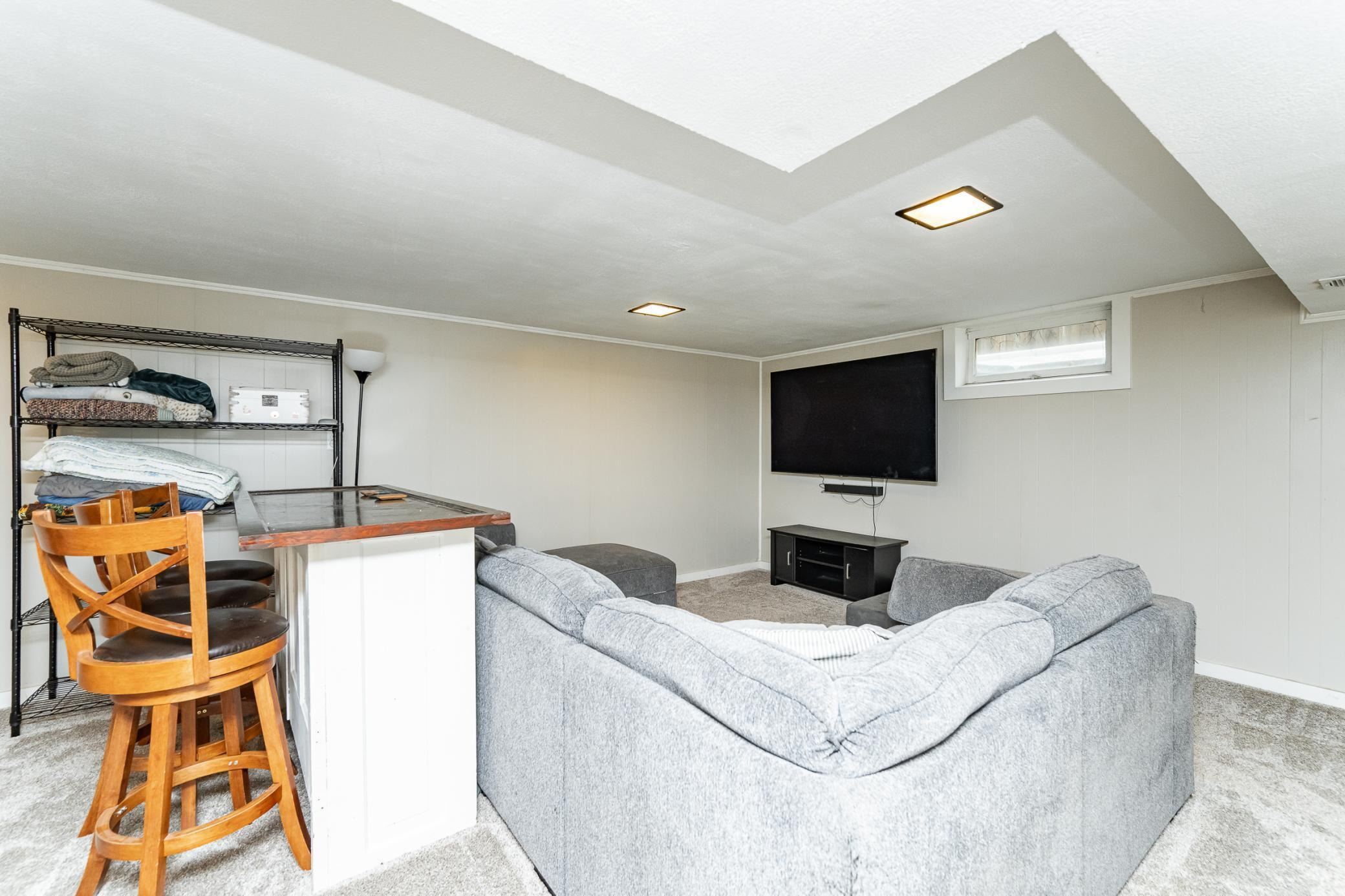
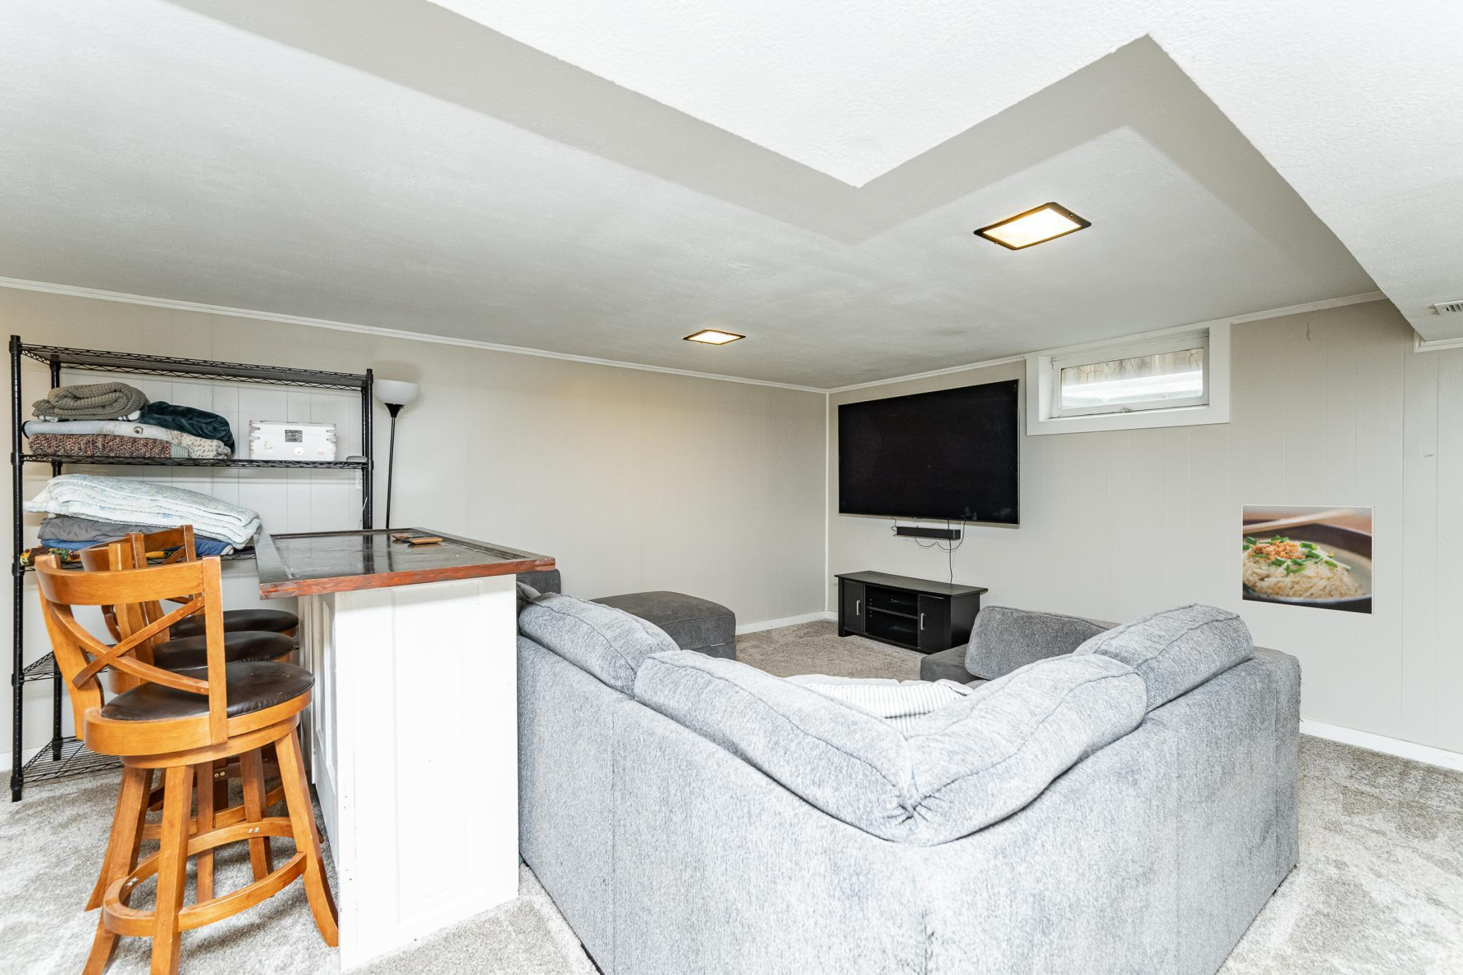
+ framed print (1304, 556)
